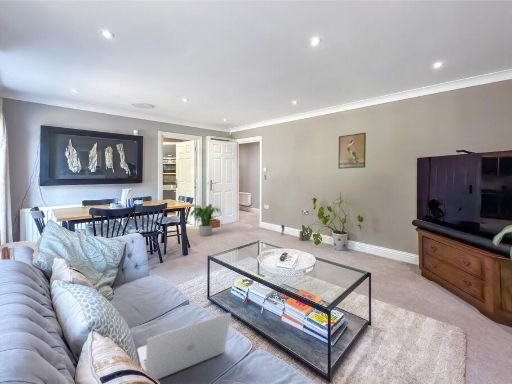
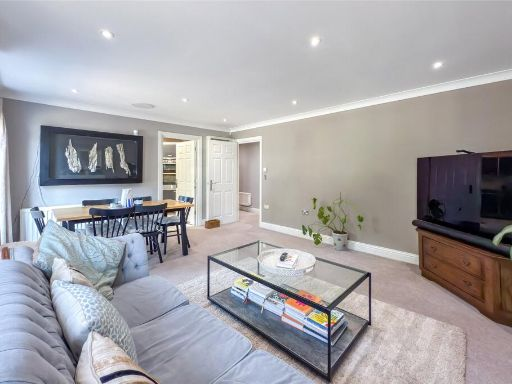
- laptop (182, 332)
- potted plant (205, 219)
- speaker (300, 231)
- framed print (351, 151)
